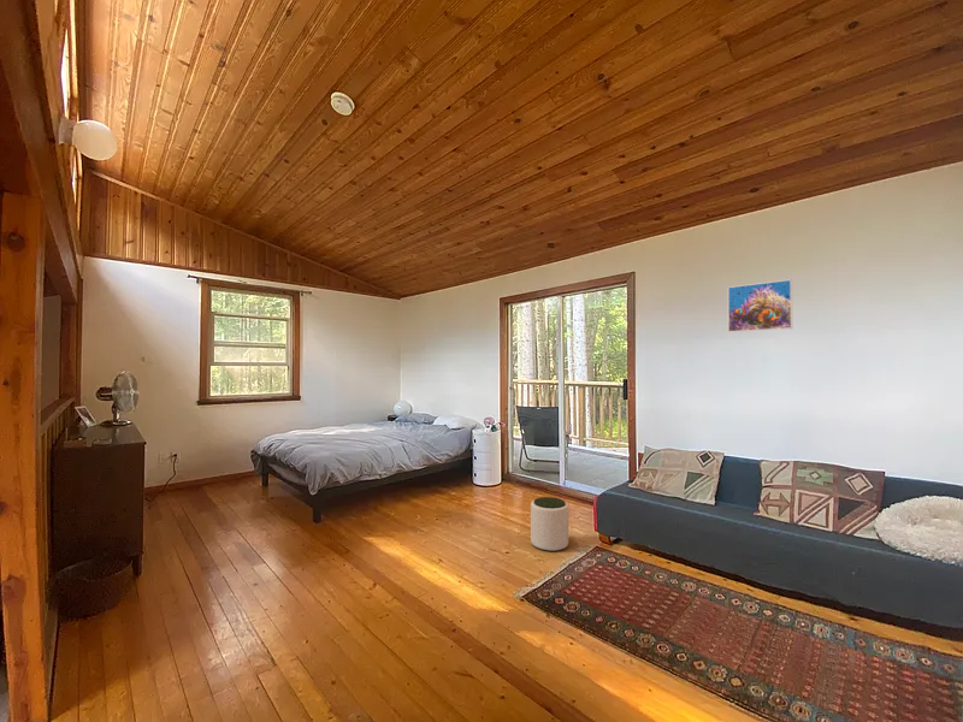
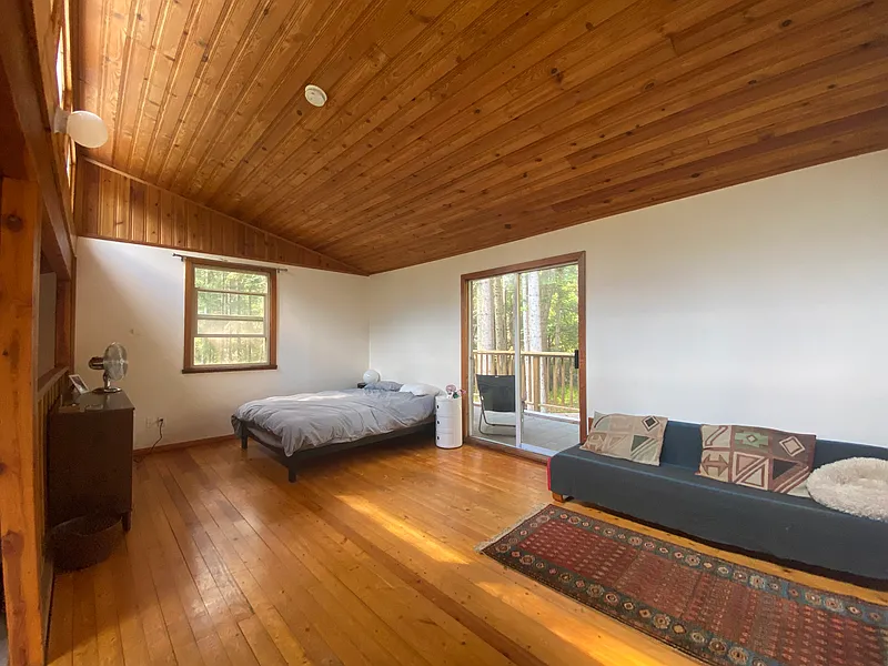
- plant pot (549, 522)
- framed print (758, 307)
